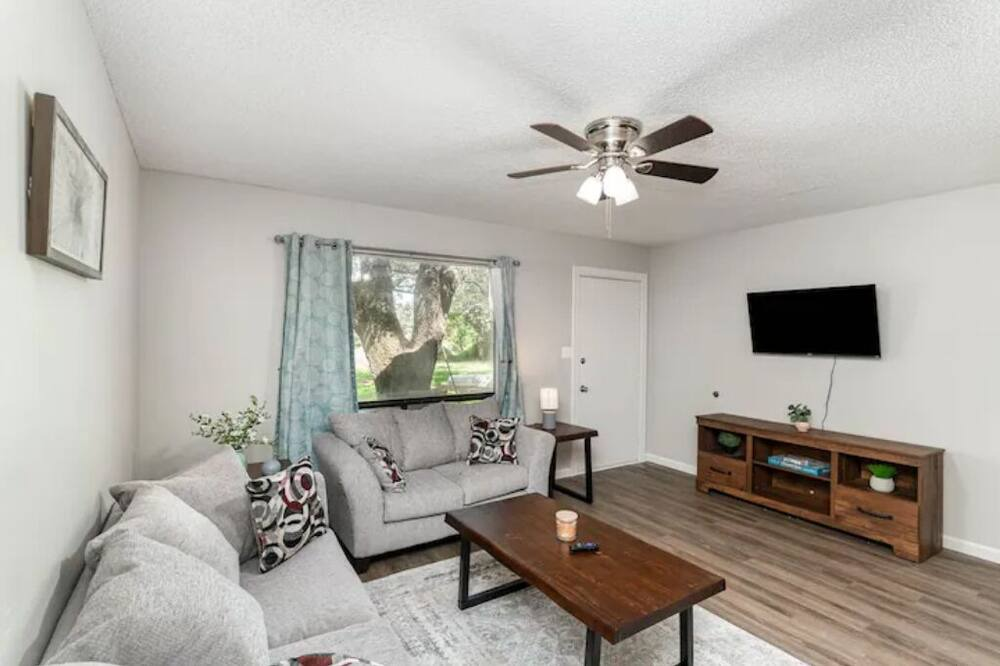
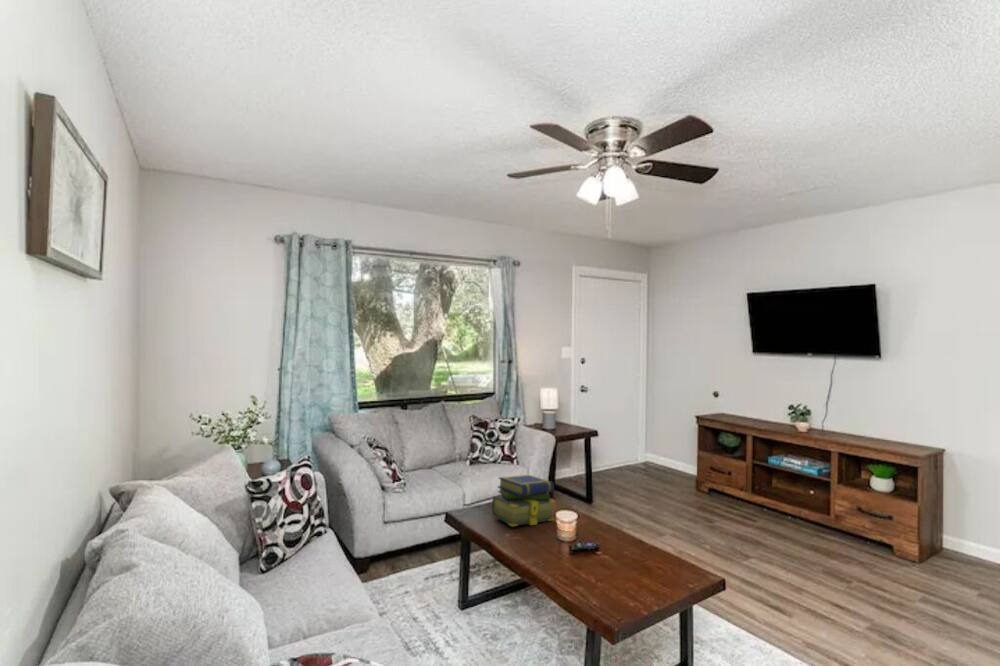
+ stack of books (523, 497)
